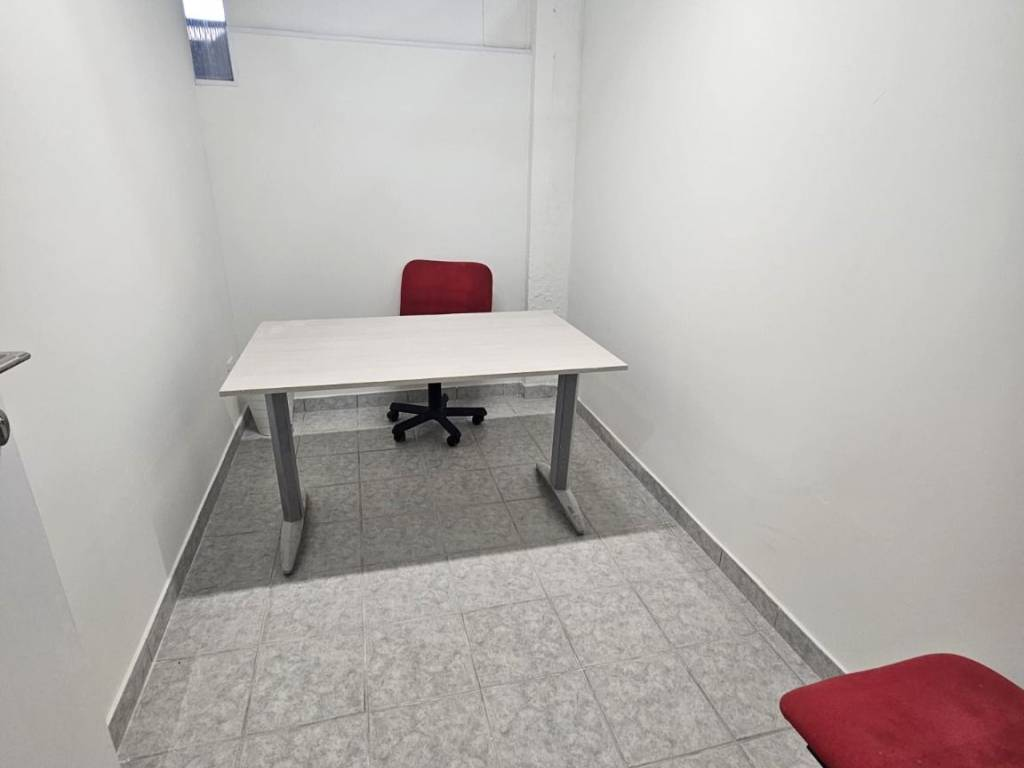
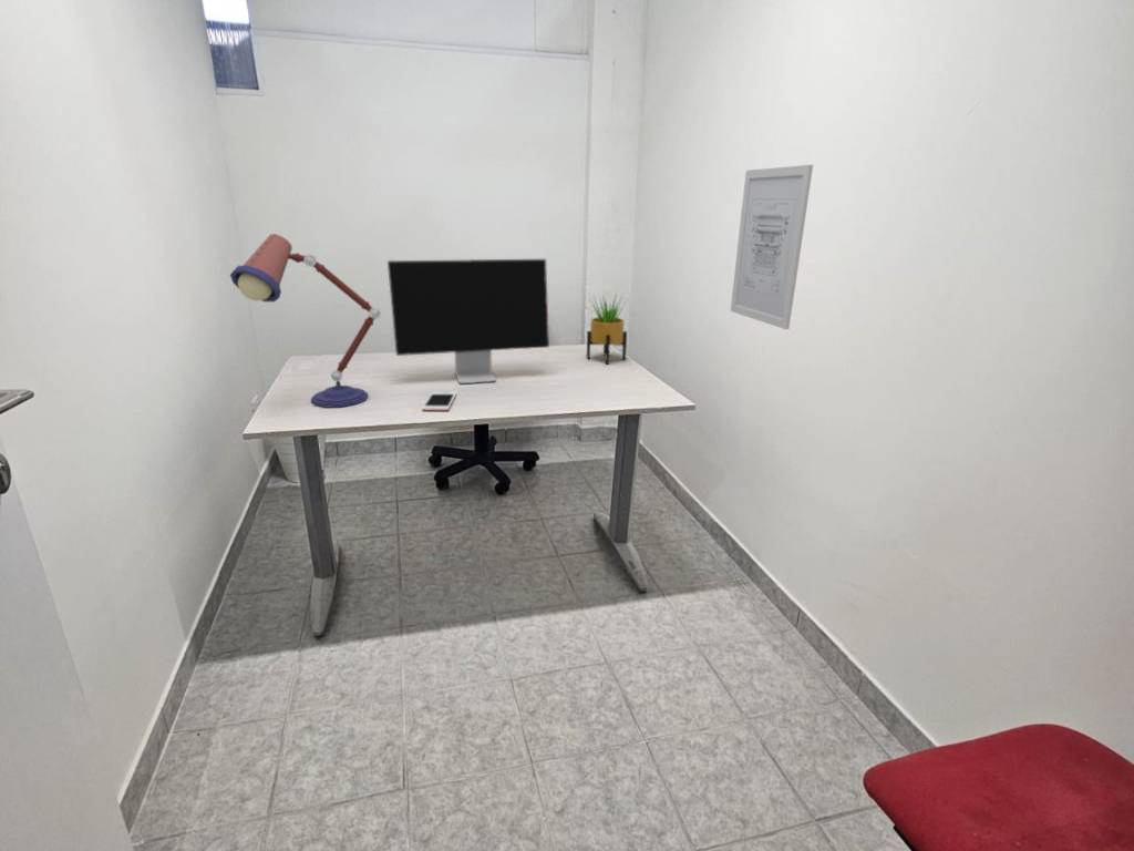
+ computer monitor (472, 319)
+ potted plant (607, 326)
+ wall art (766, 247)
+ desk lamp (278, 298)
+ cell phone (440, 400)
